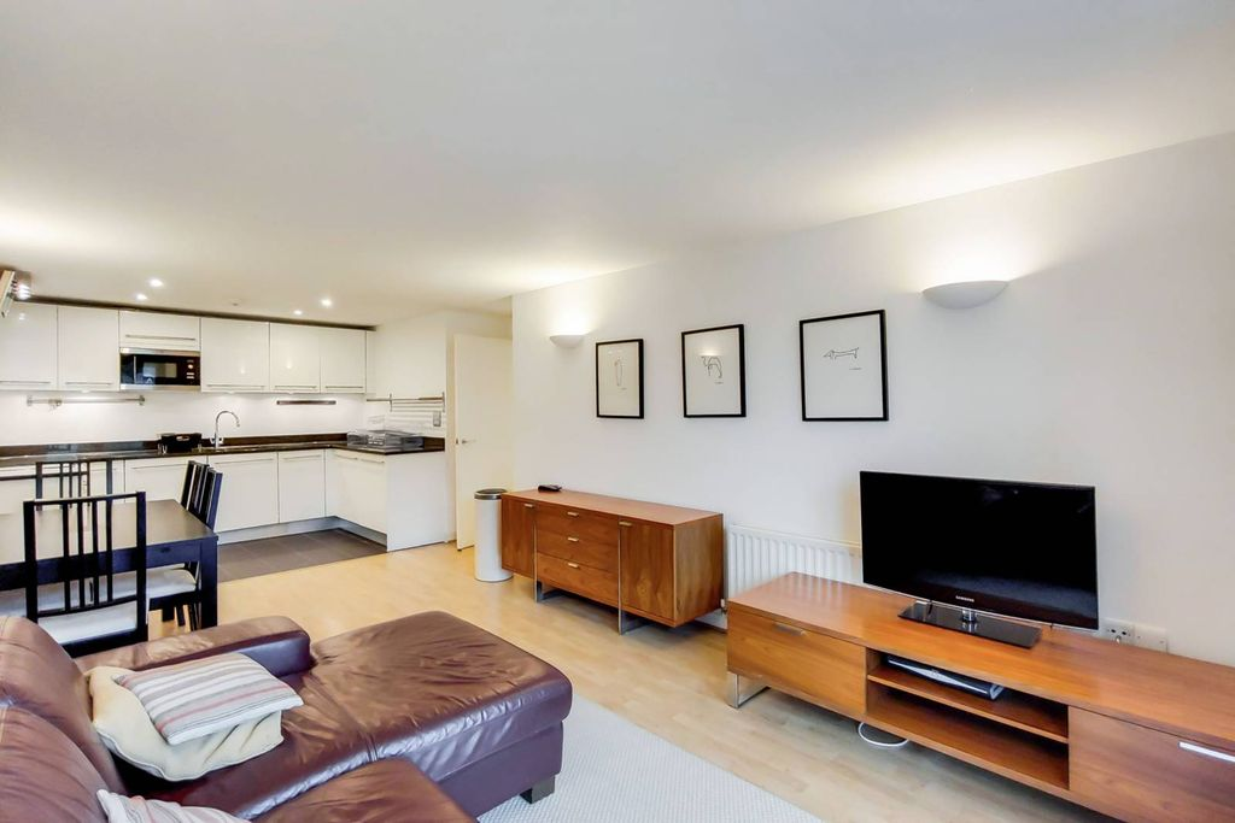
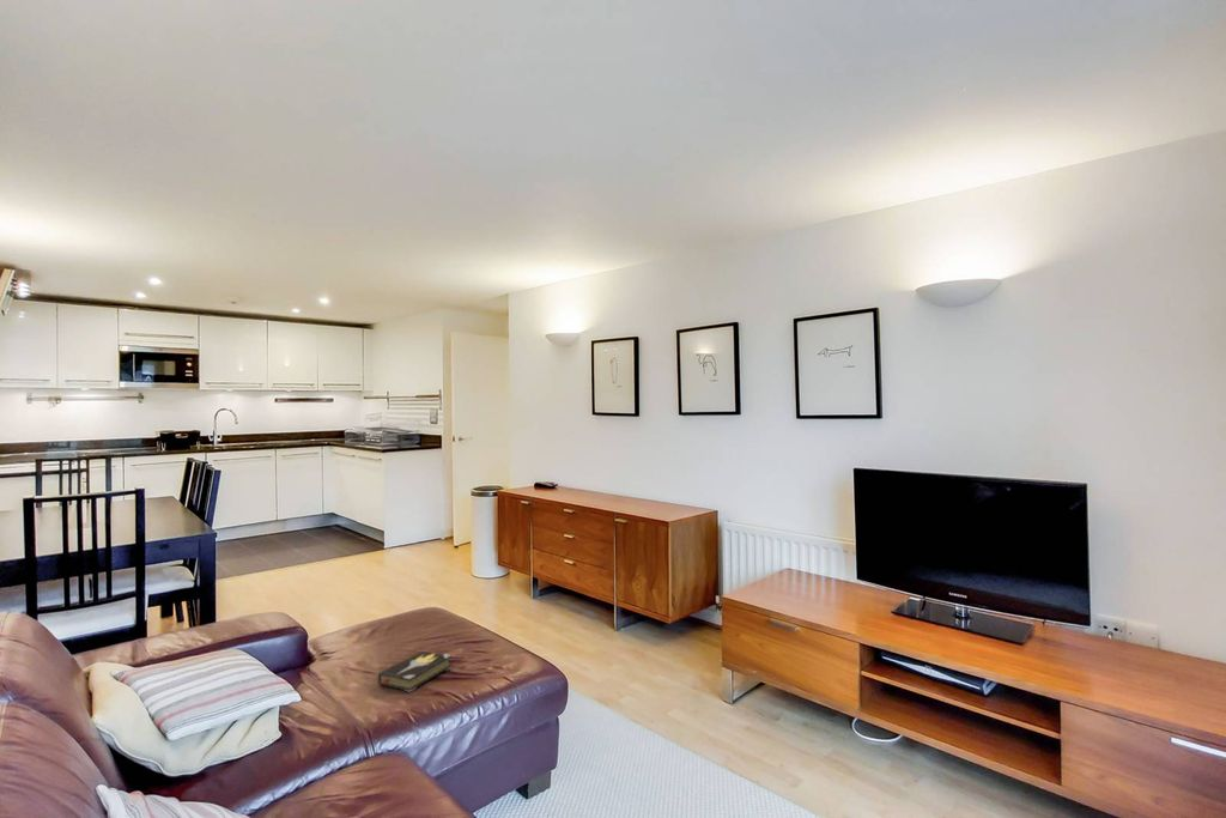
+ hardback book (415, 668)
